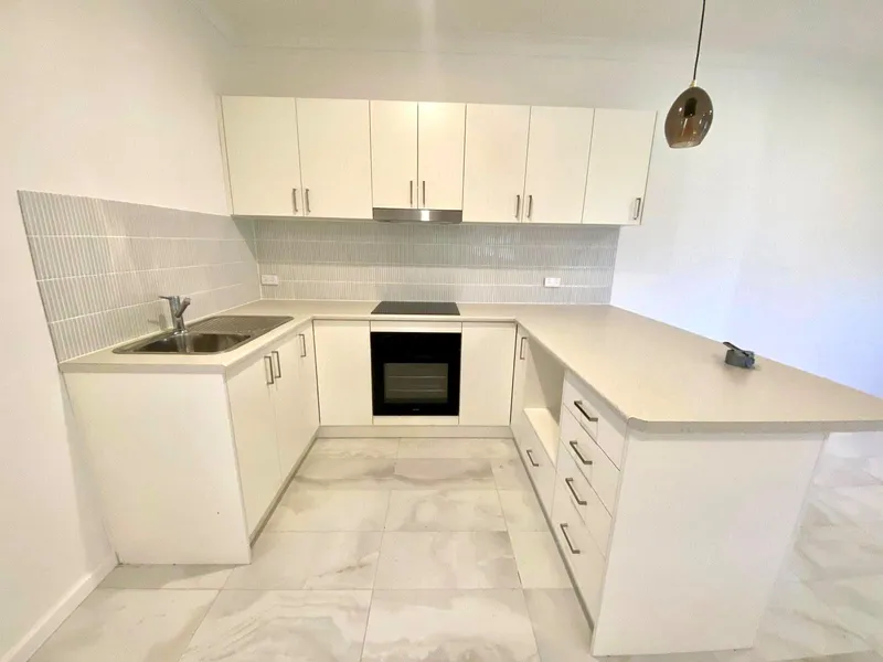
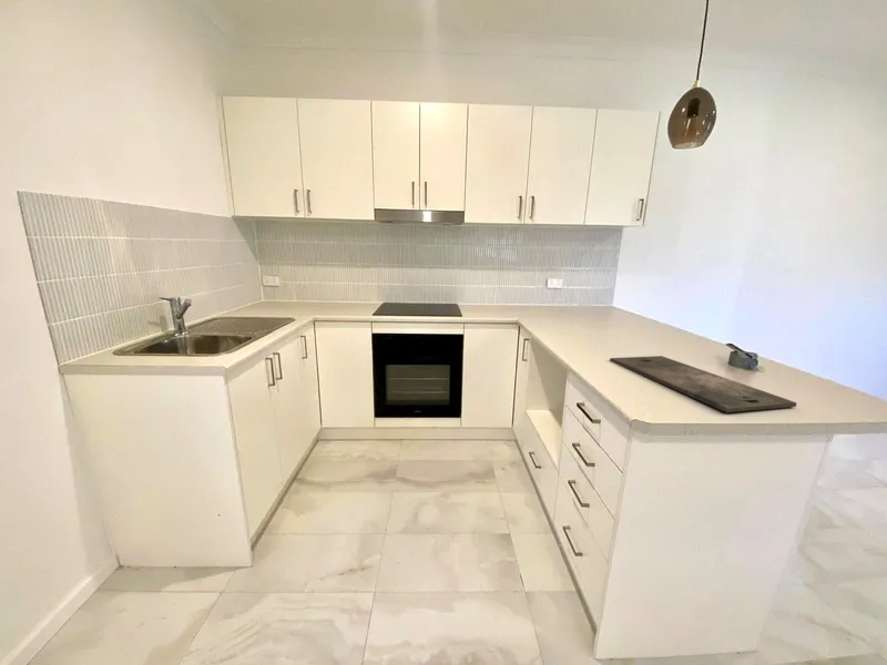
+ cutting board (686, 378)
